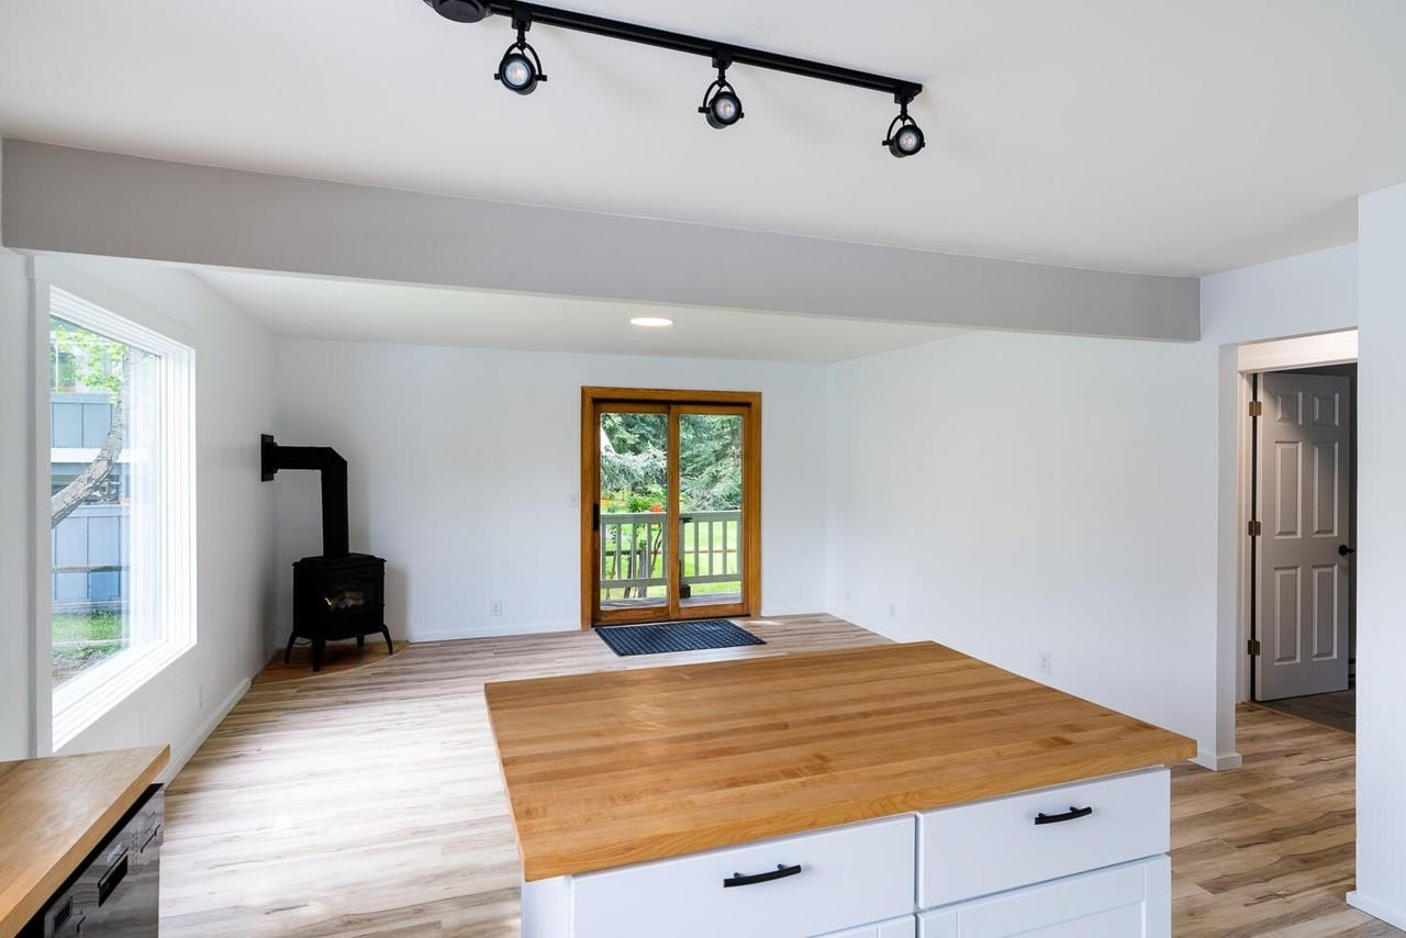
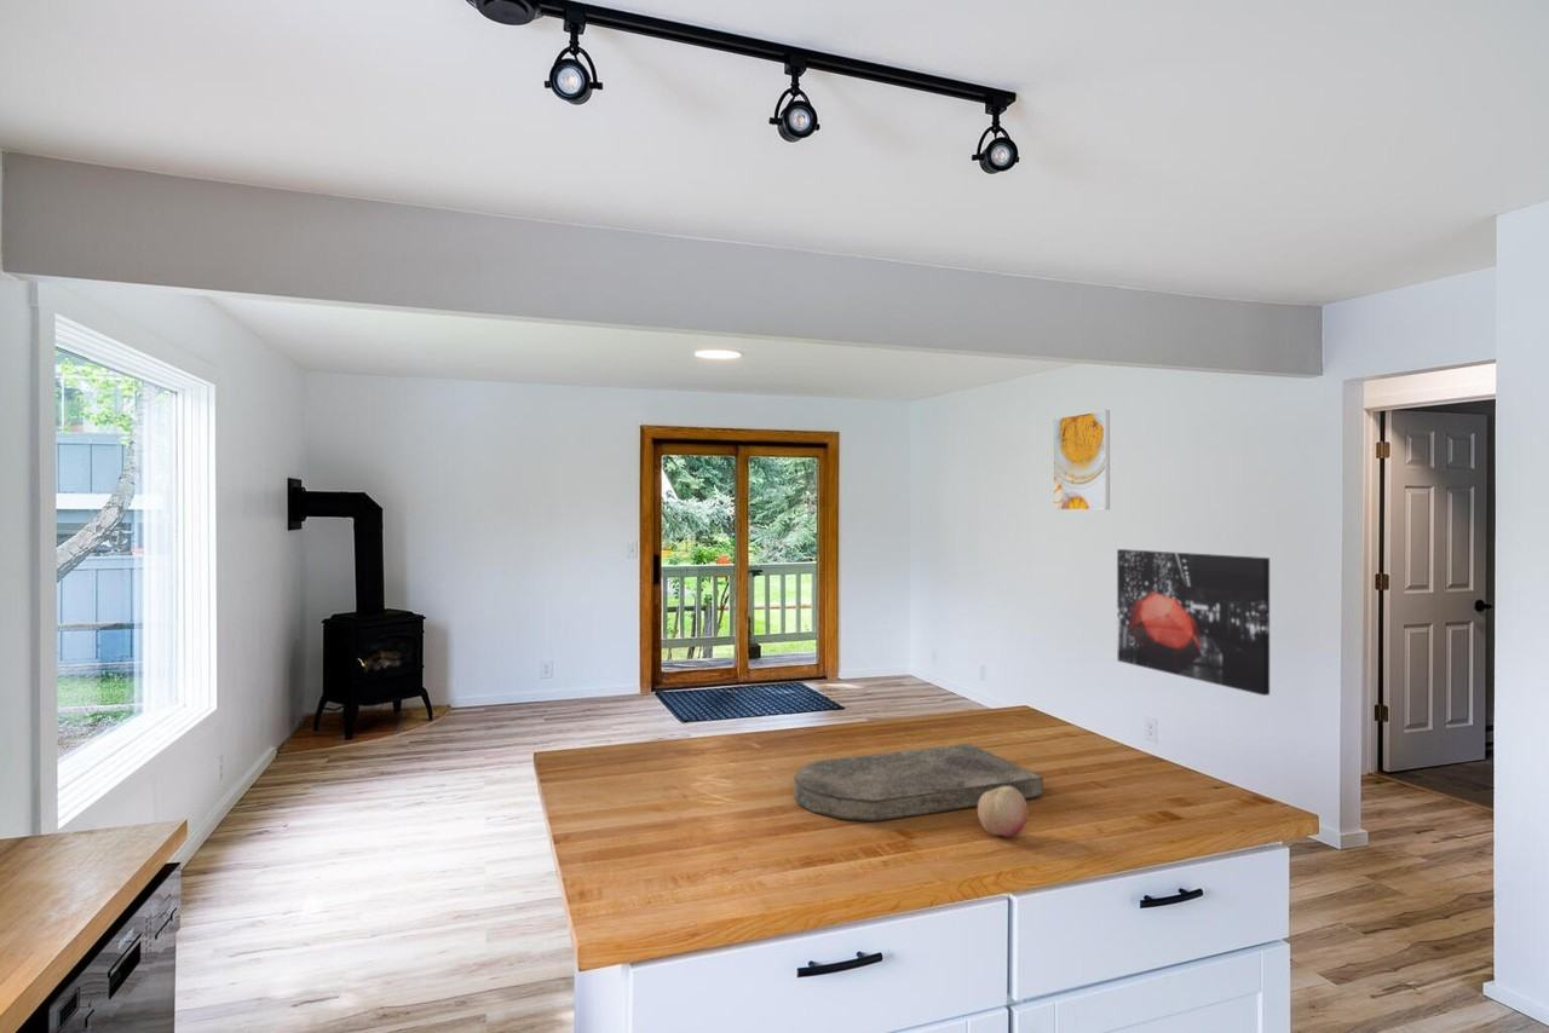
+ cutting board (905, 780)
+ fruit (1002, 810)
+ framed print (1079, 462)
+ wall art (1185, 614)
